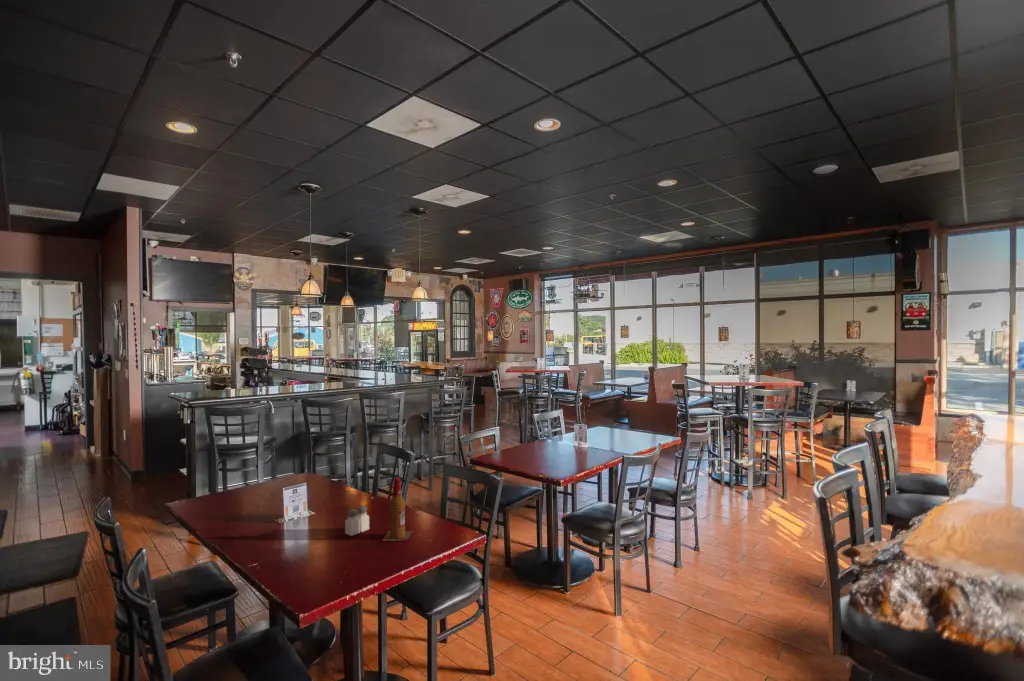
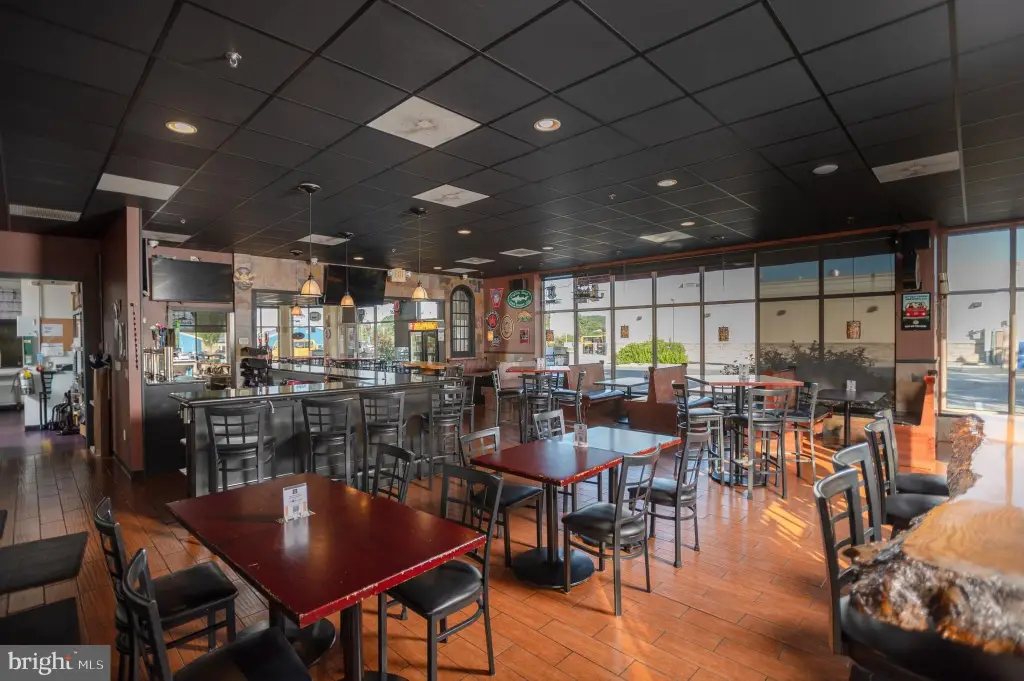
- salt and pepper shaker (357, 520)
- beer bottle (397, 507)
